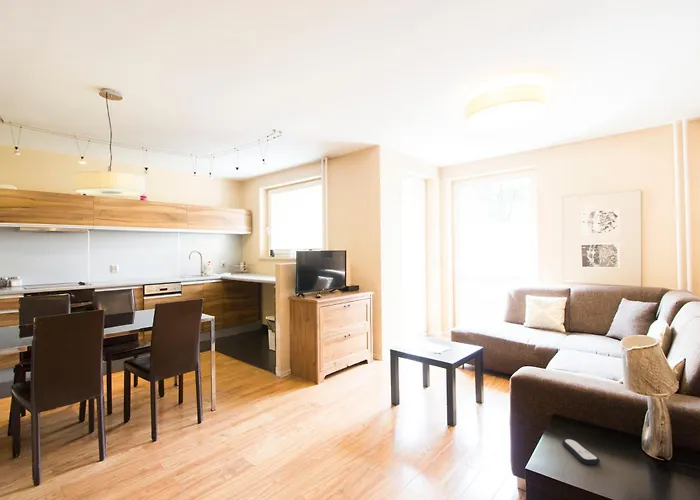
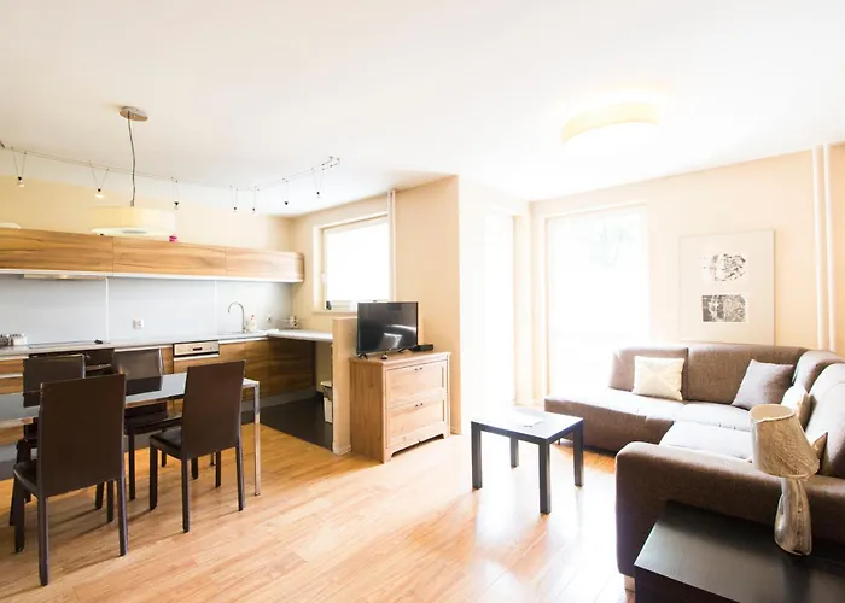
- remote control (579, 450)
